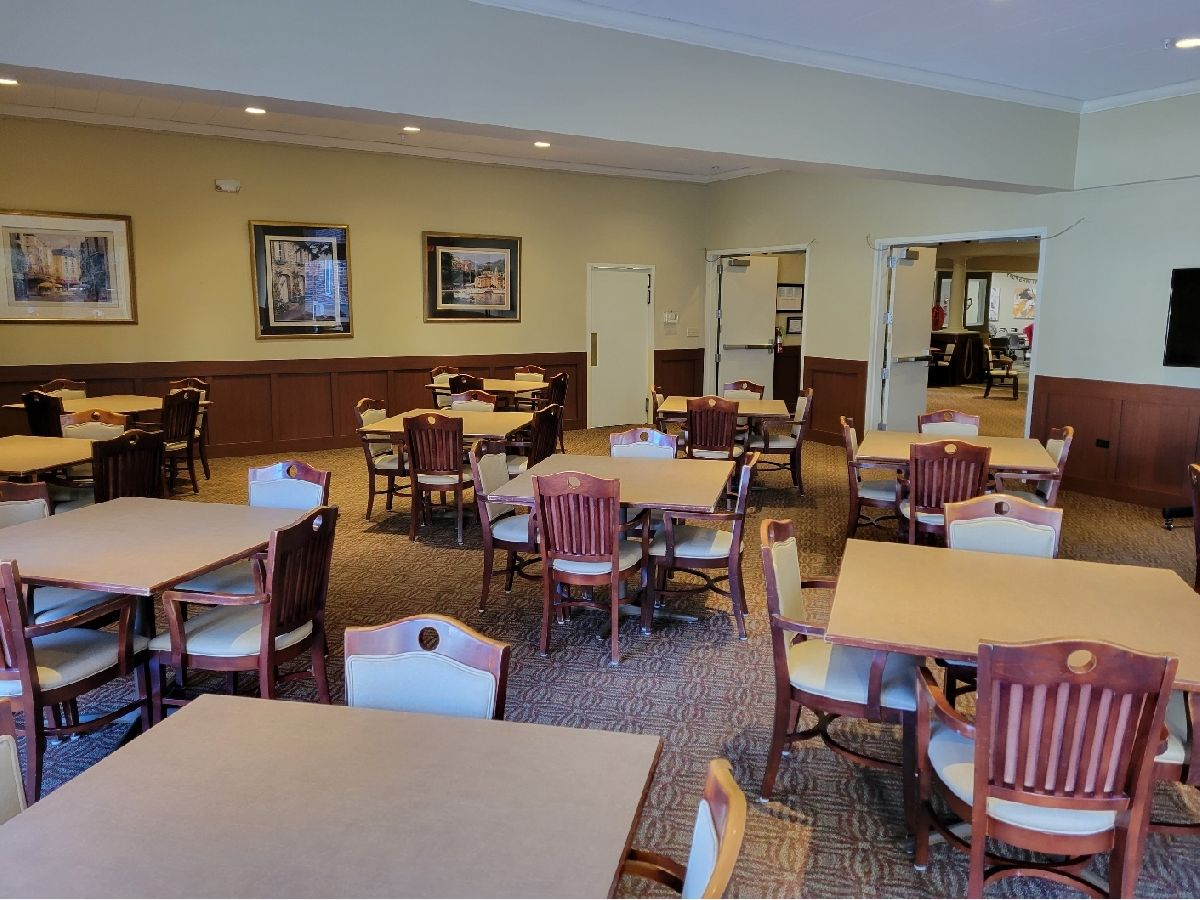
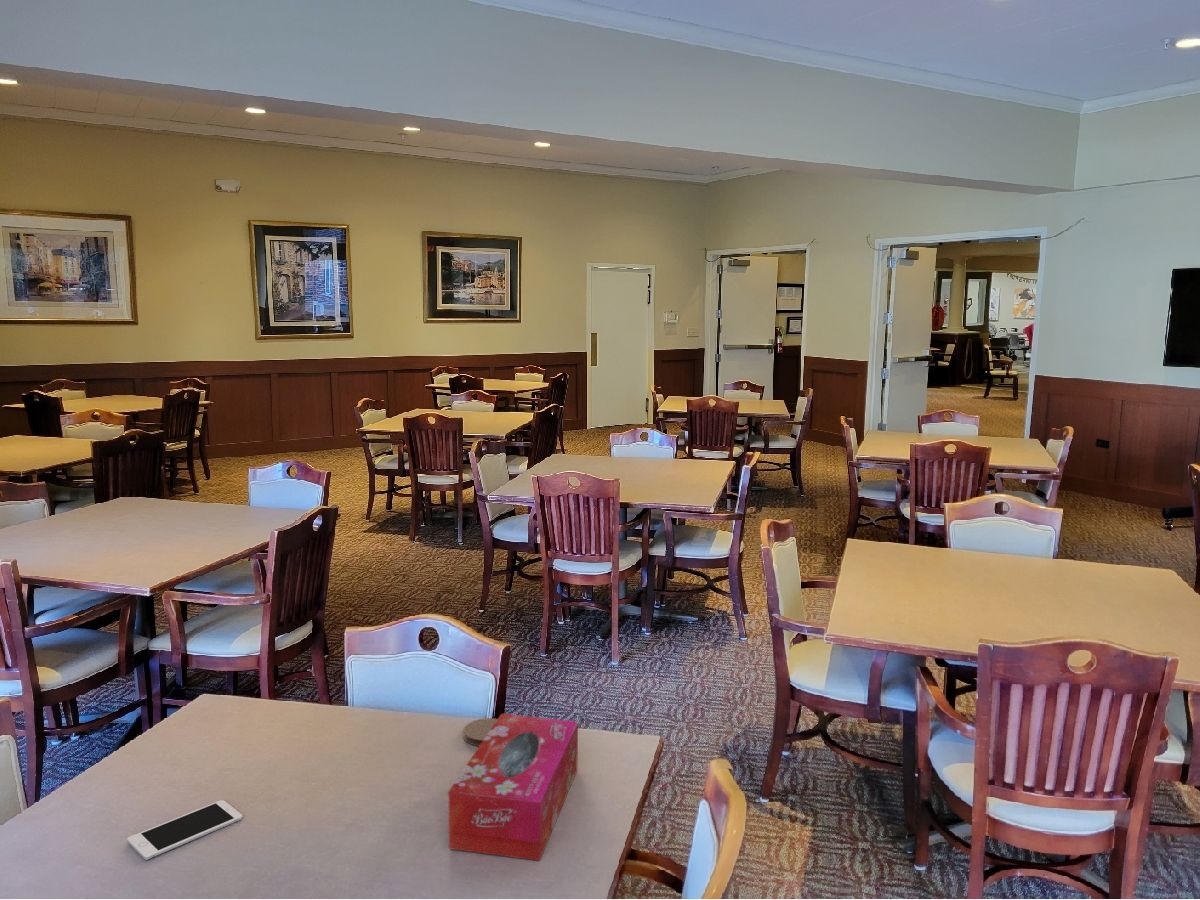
+ tissue box (518, 779)
+ cell phone (186, 828)
+ coaster (487, 732)
